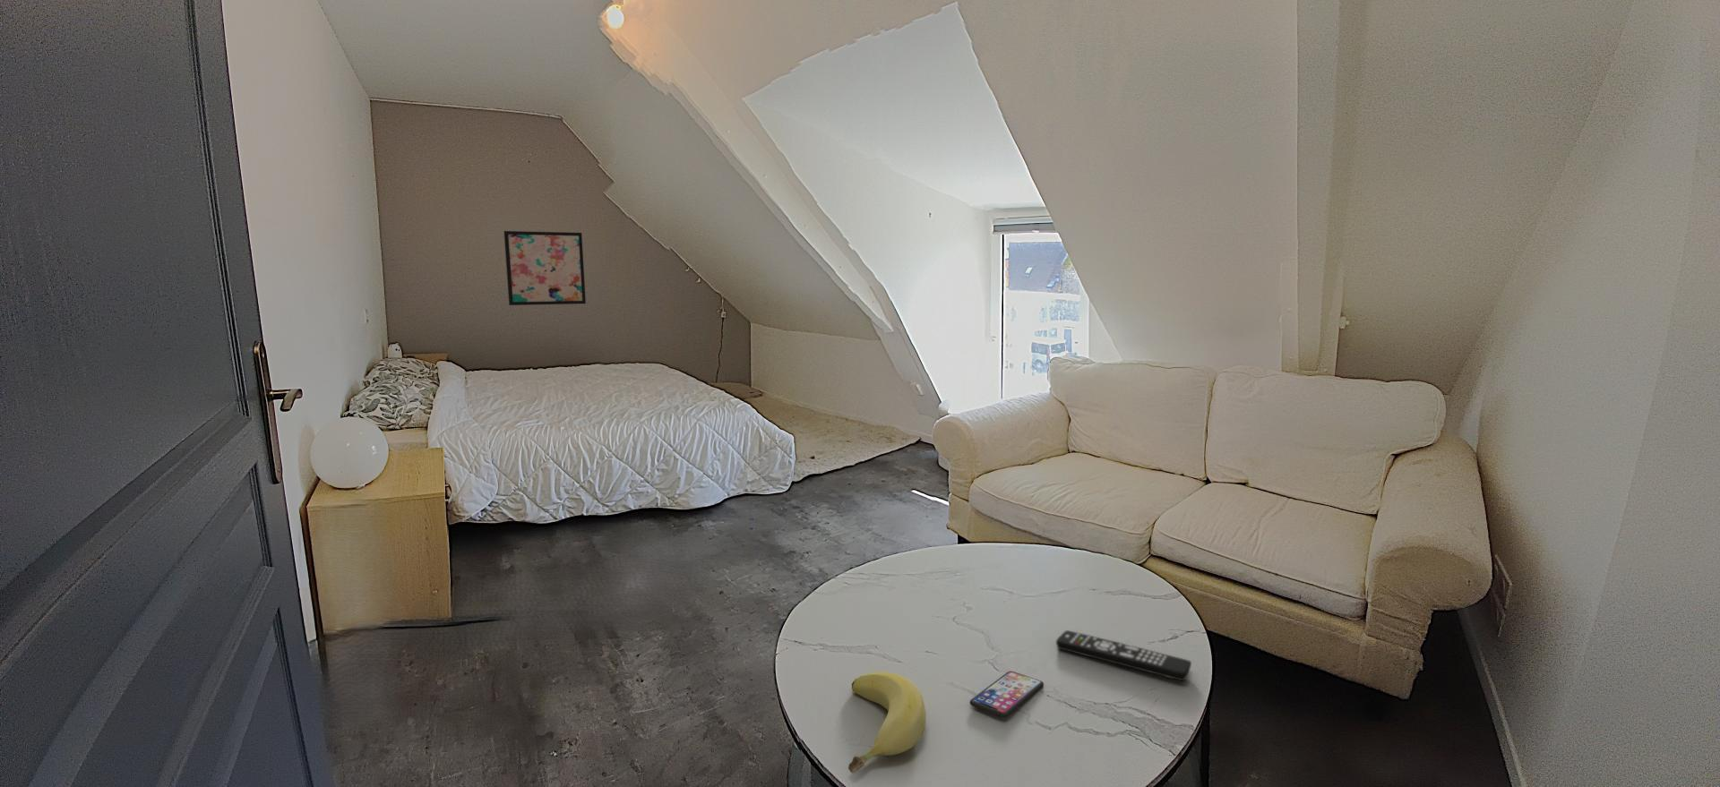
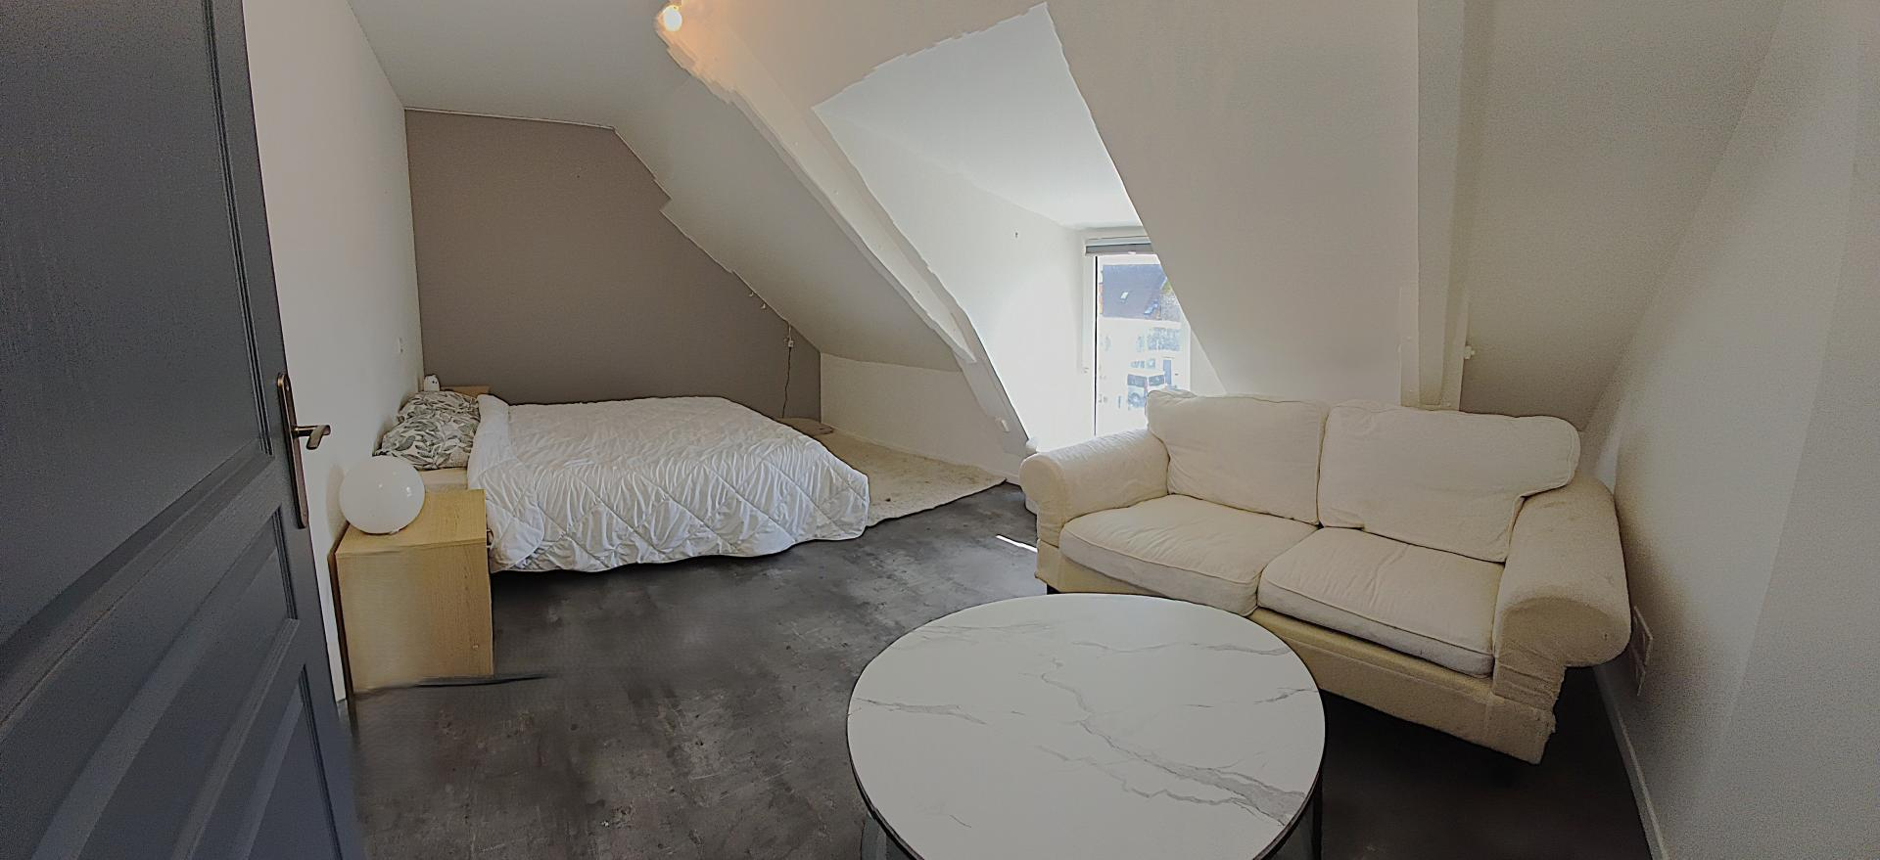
- smartphone (1007, 693)
- banana (871, 700)
- wall art (545, 267)
- remote control (1121, 654)
